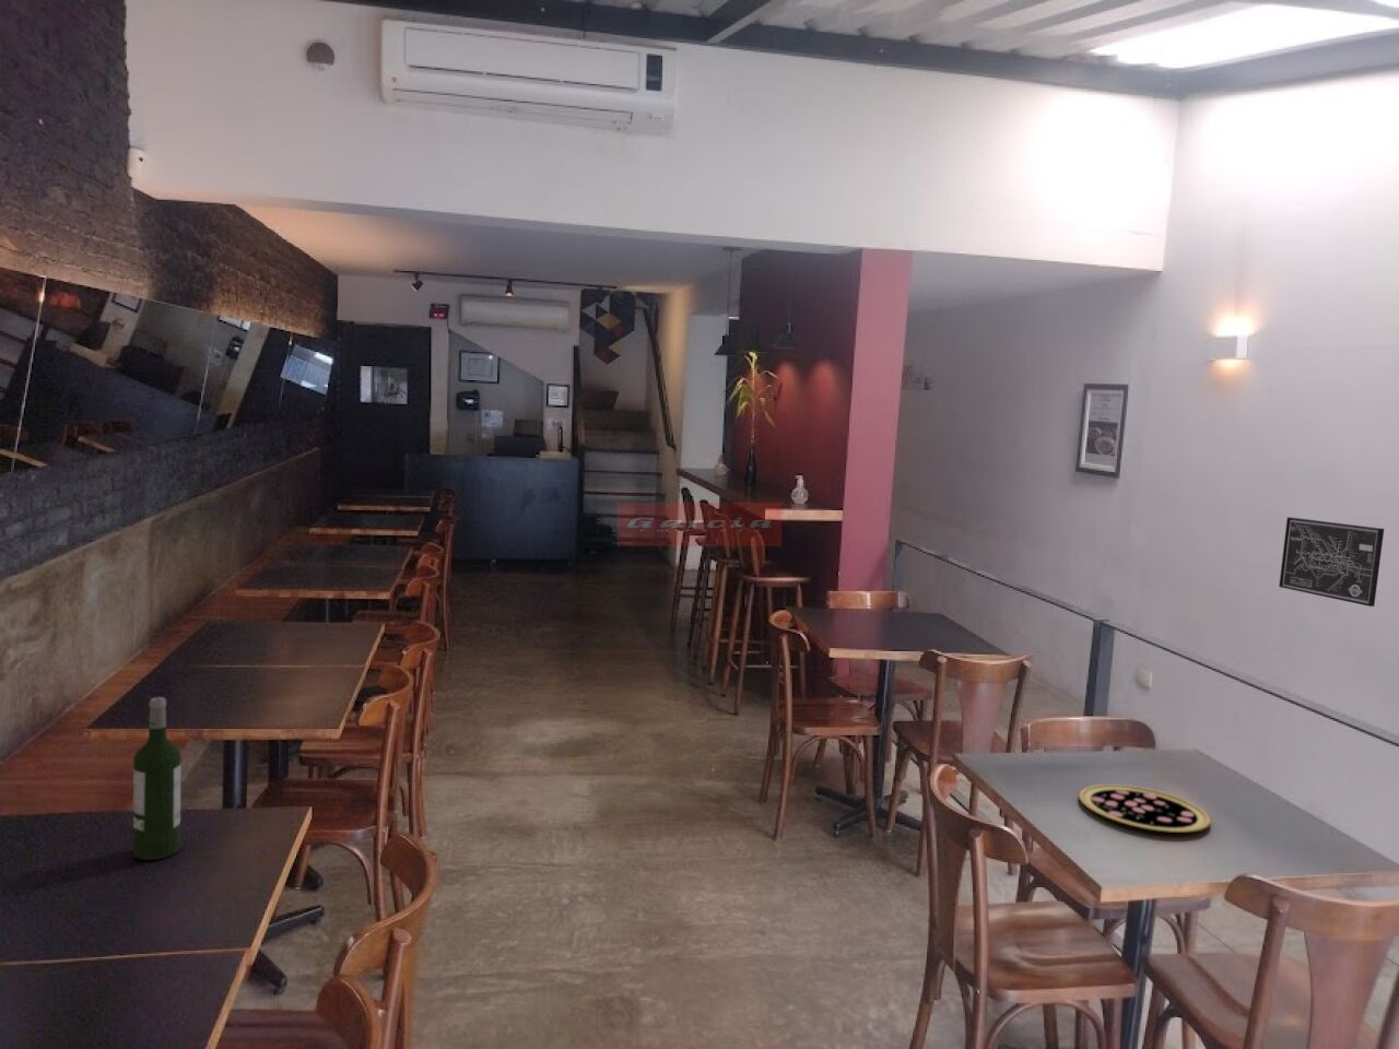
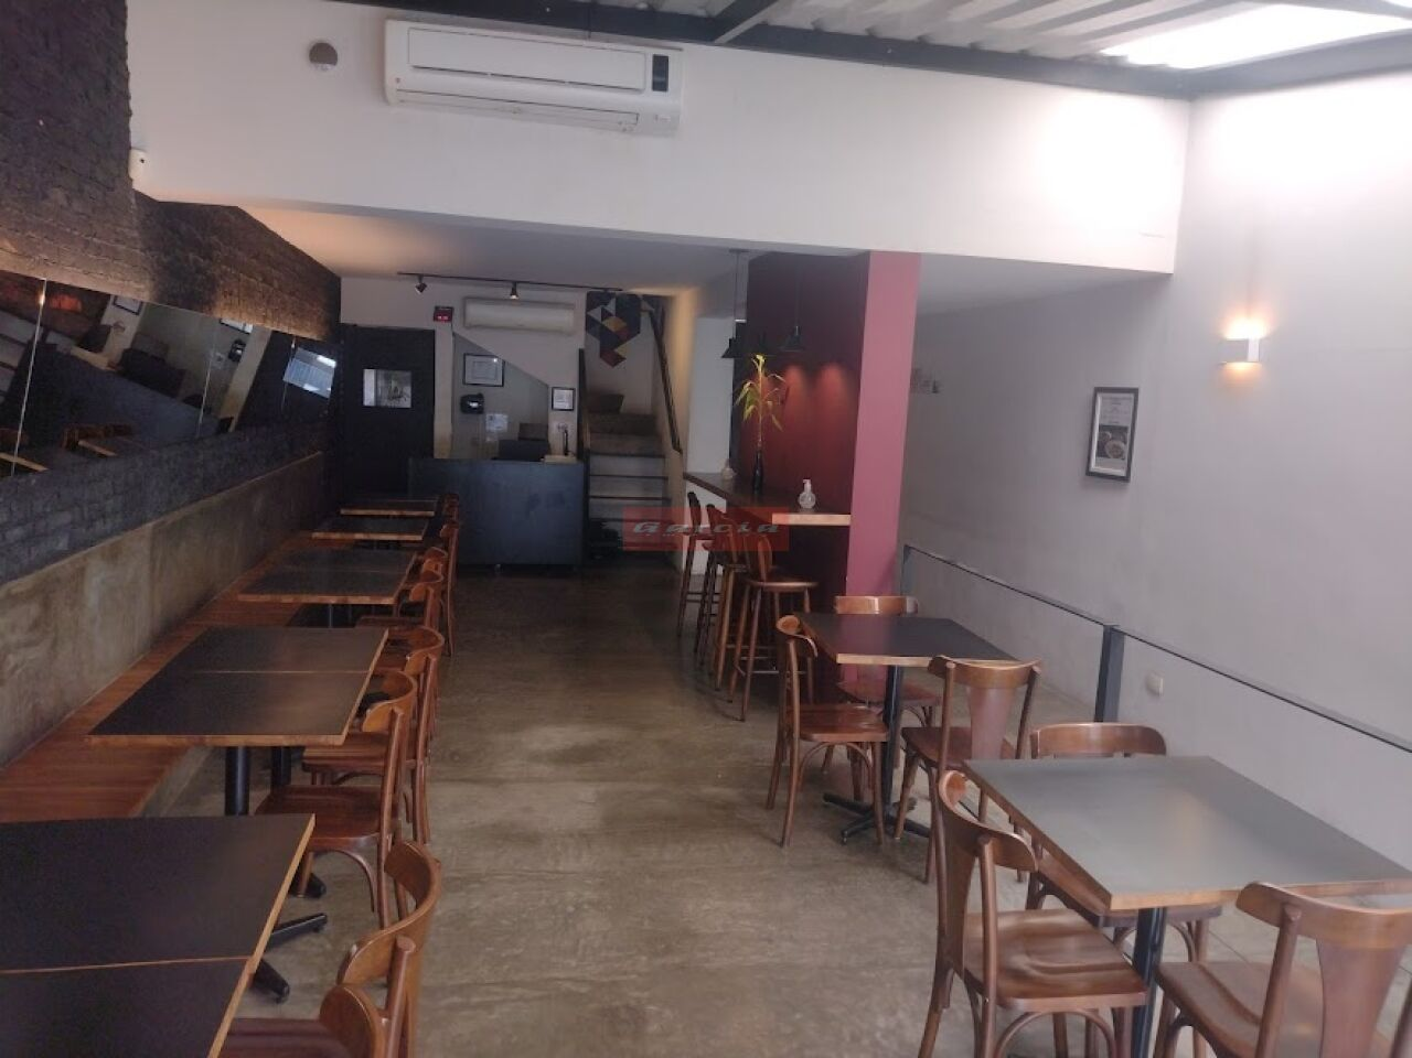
- wall art (1328, 560)
- wine bottle (156, 775)
- pizza (1142, 808)
